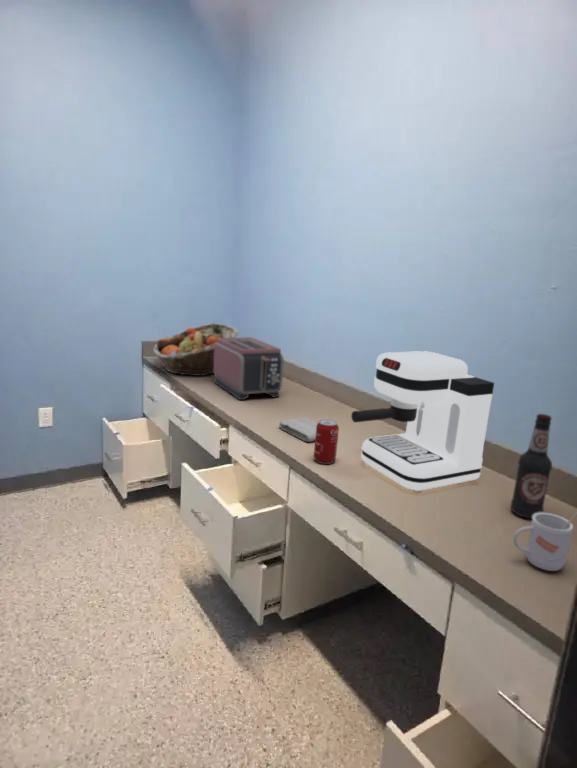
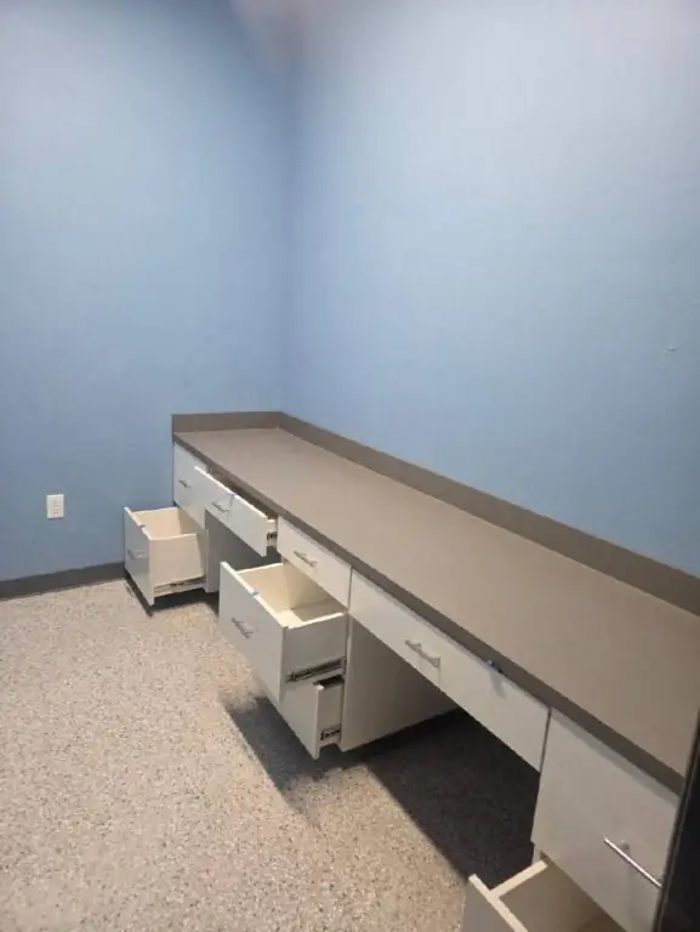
- washcloth (305, 428)
- coffee maker (420, 417)
- beverage can (326, 441)
- bottle (534, 465)
- fruit basket (195, 347)
- toaster (248, 367)
- mug (543, 536)
